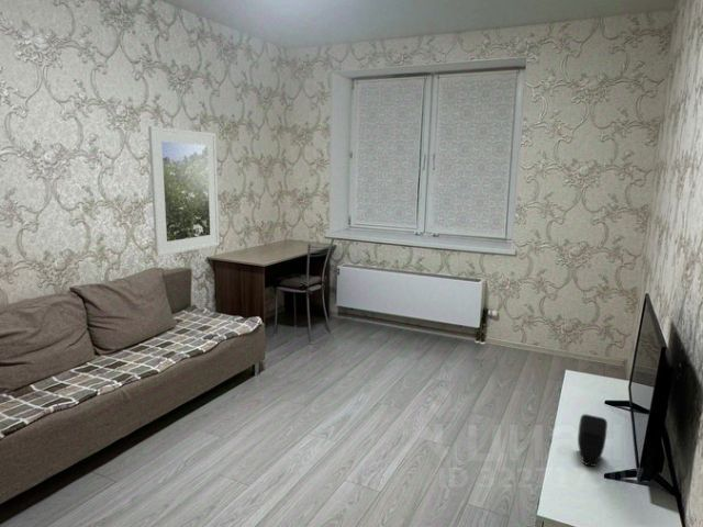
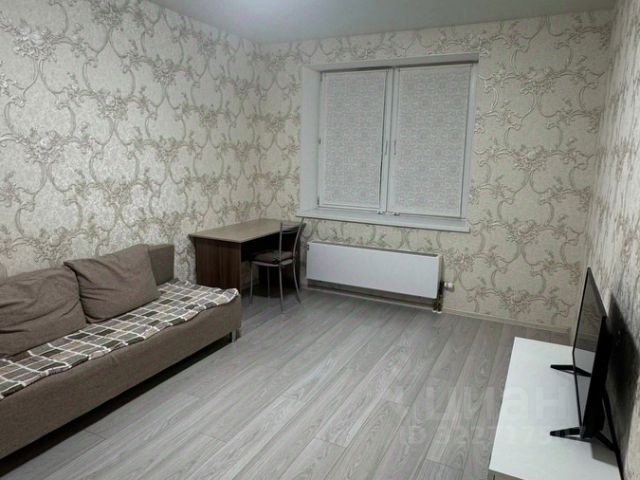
- speaker (591, 439)
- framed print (187, 191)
